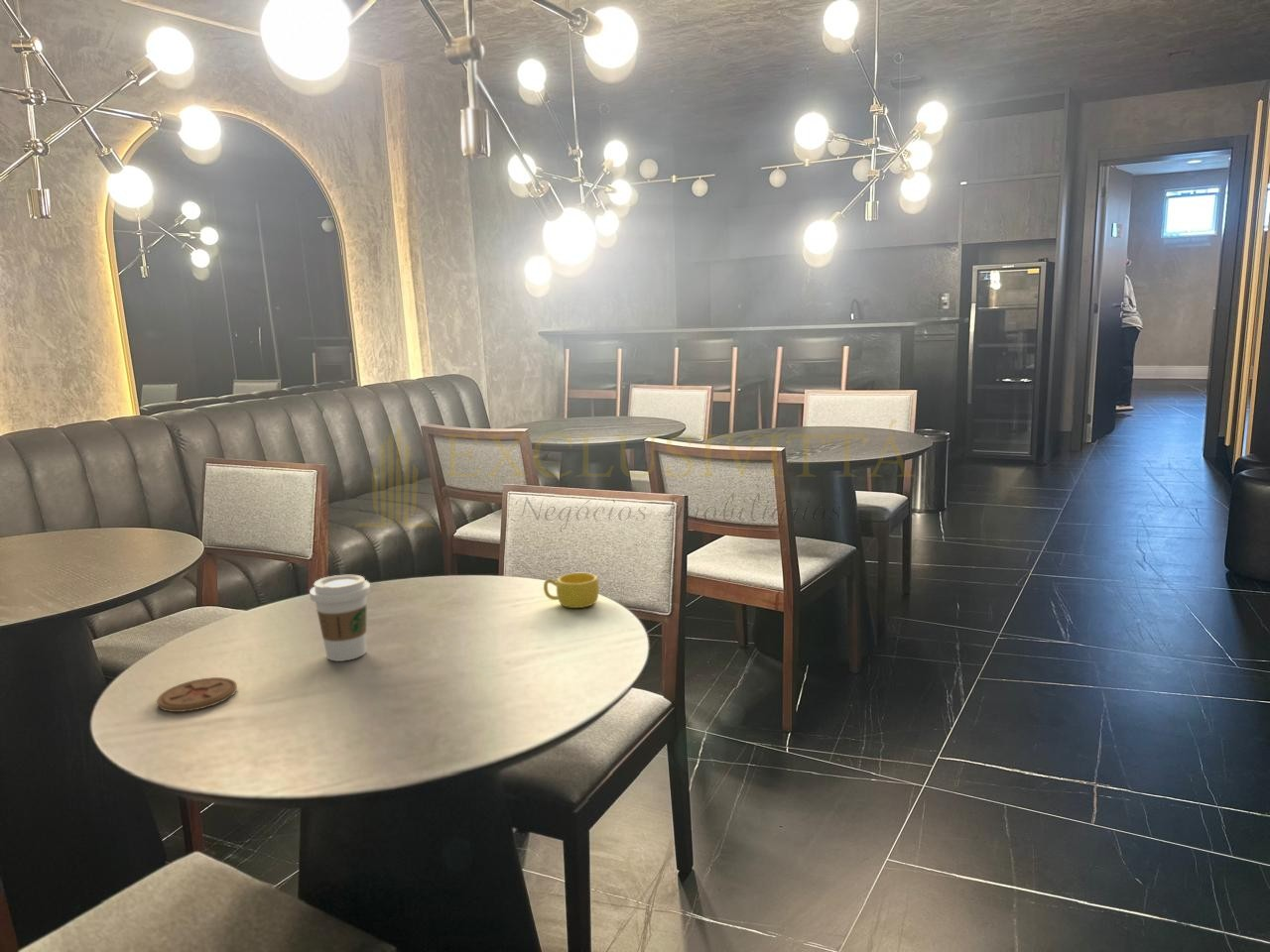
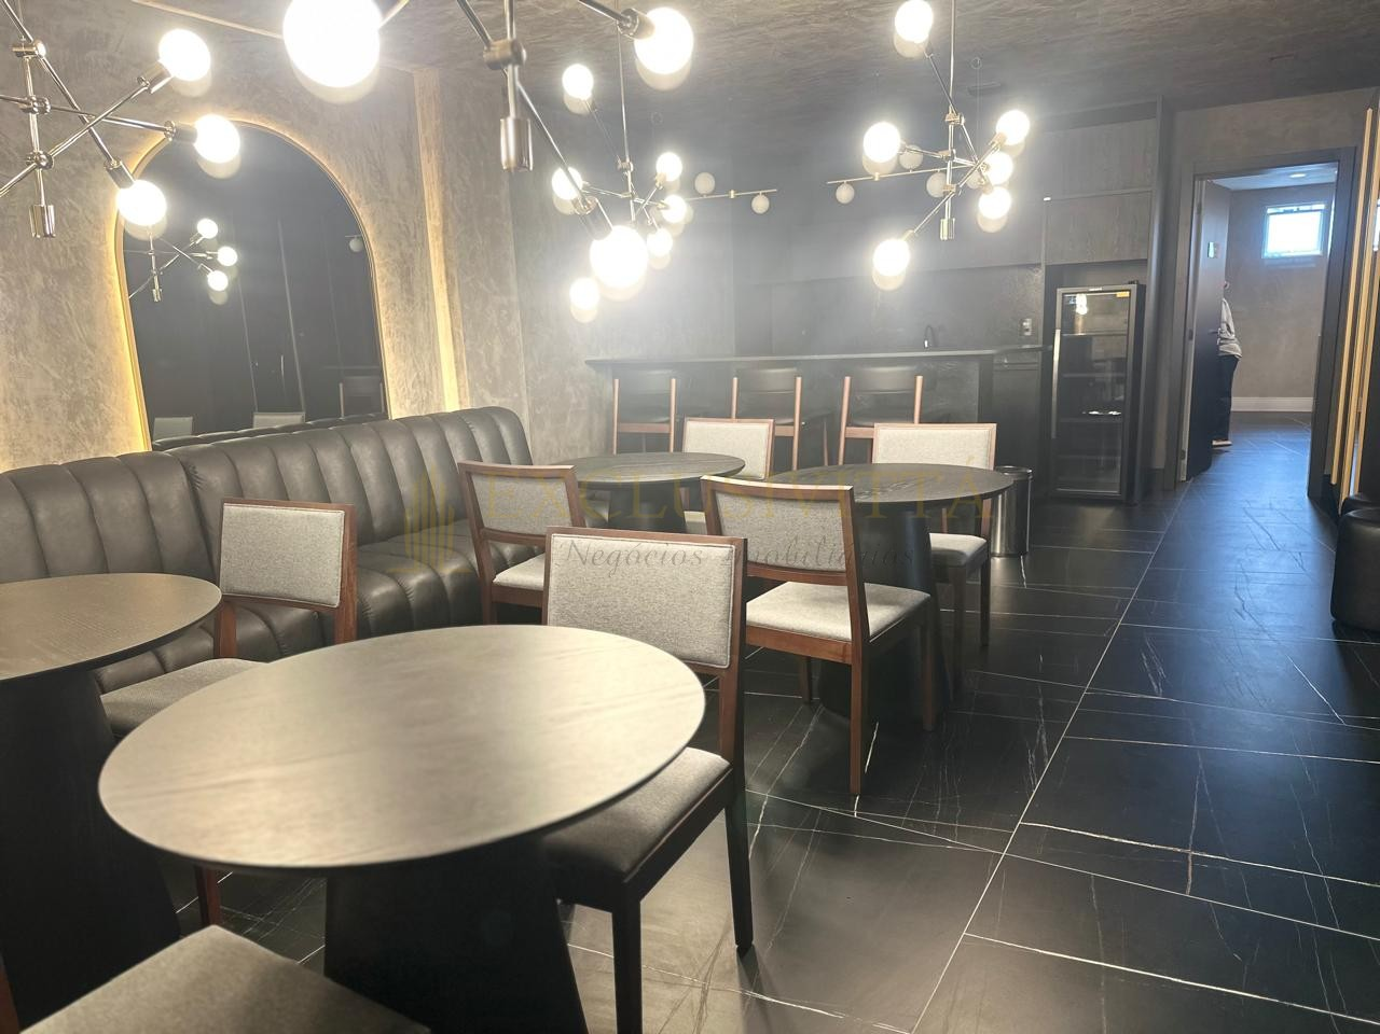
- coaster (197, 693)
- cup (571, 590)
- coffee cup (342, 617)
